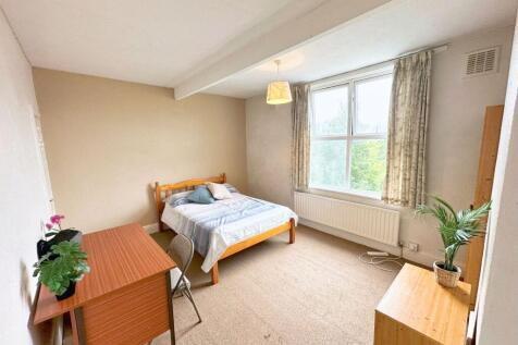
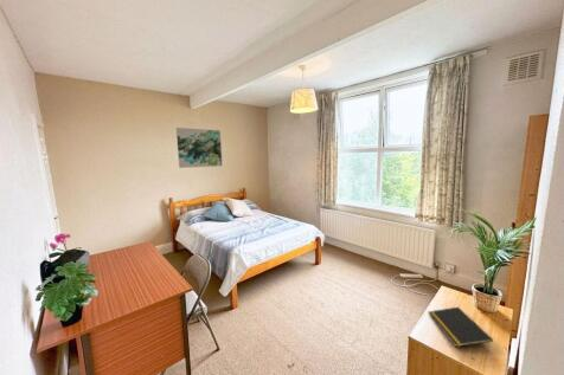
+ wall art (200, 148)
+ notepad (456, 324)
